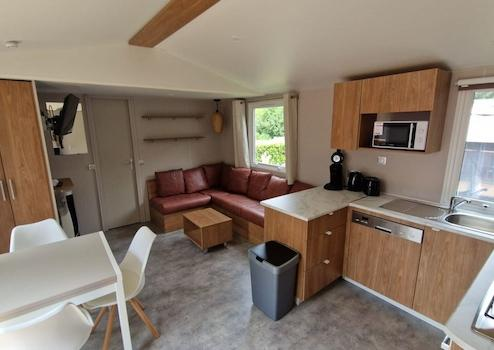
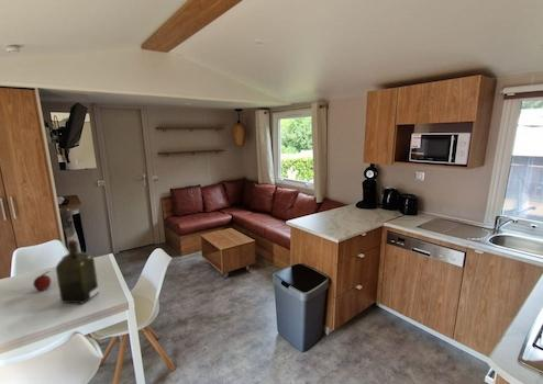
+ liquor (76, 268)
+ fruit (43, 281)
